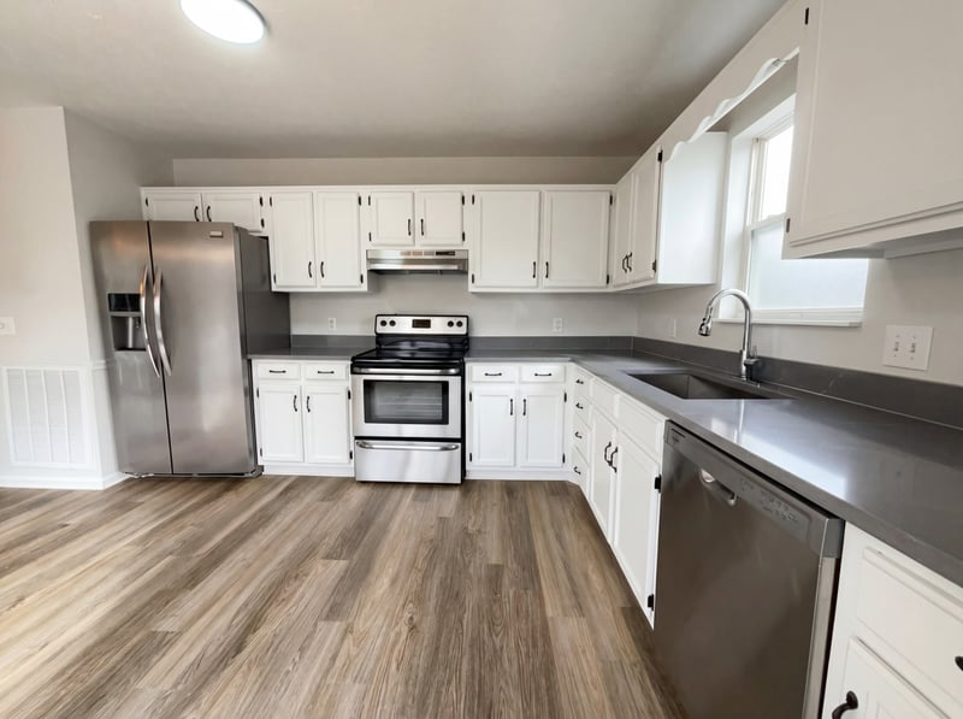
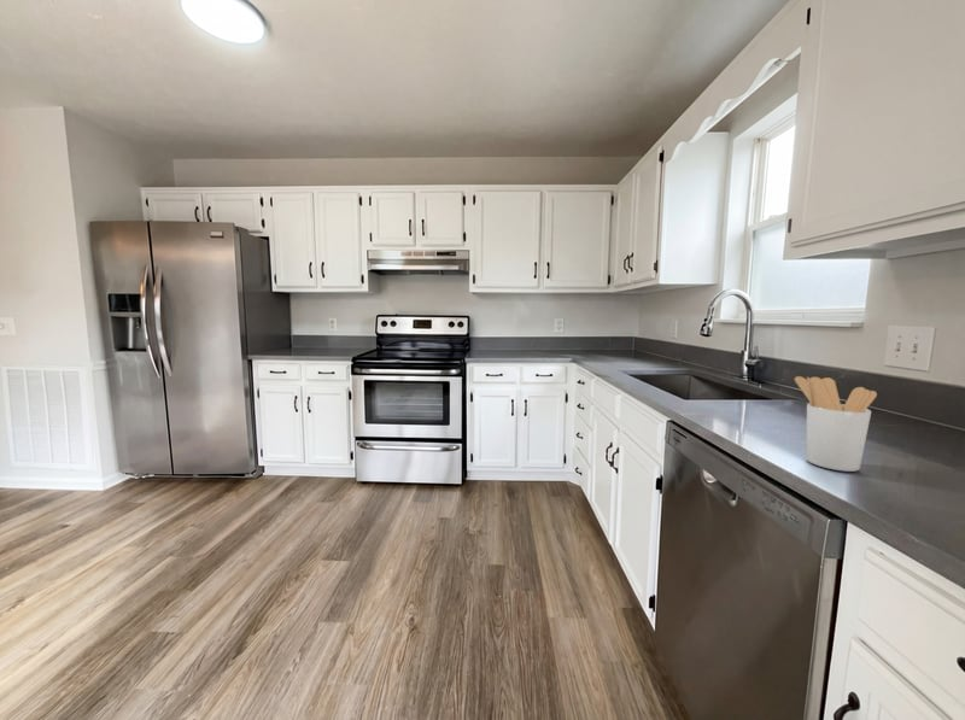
+ utensil holder (827, 418)
